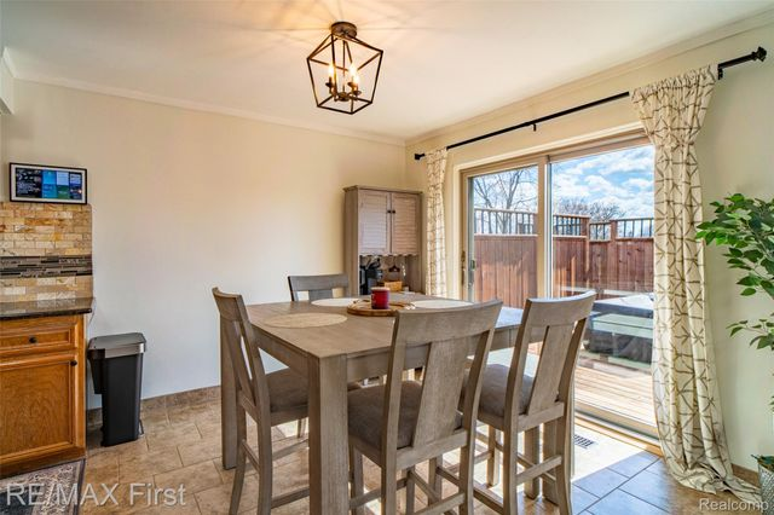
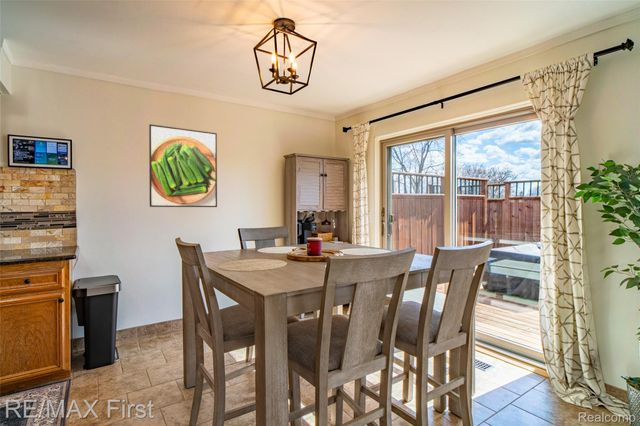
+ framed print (184, 168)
